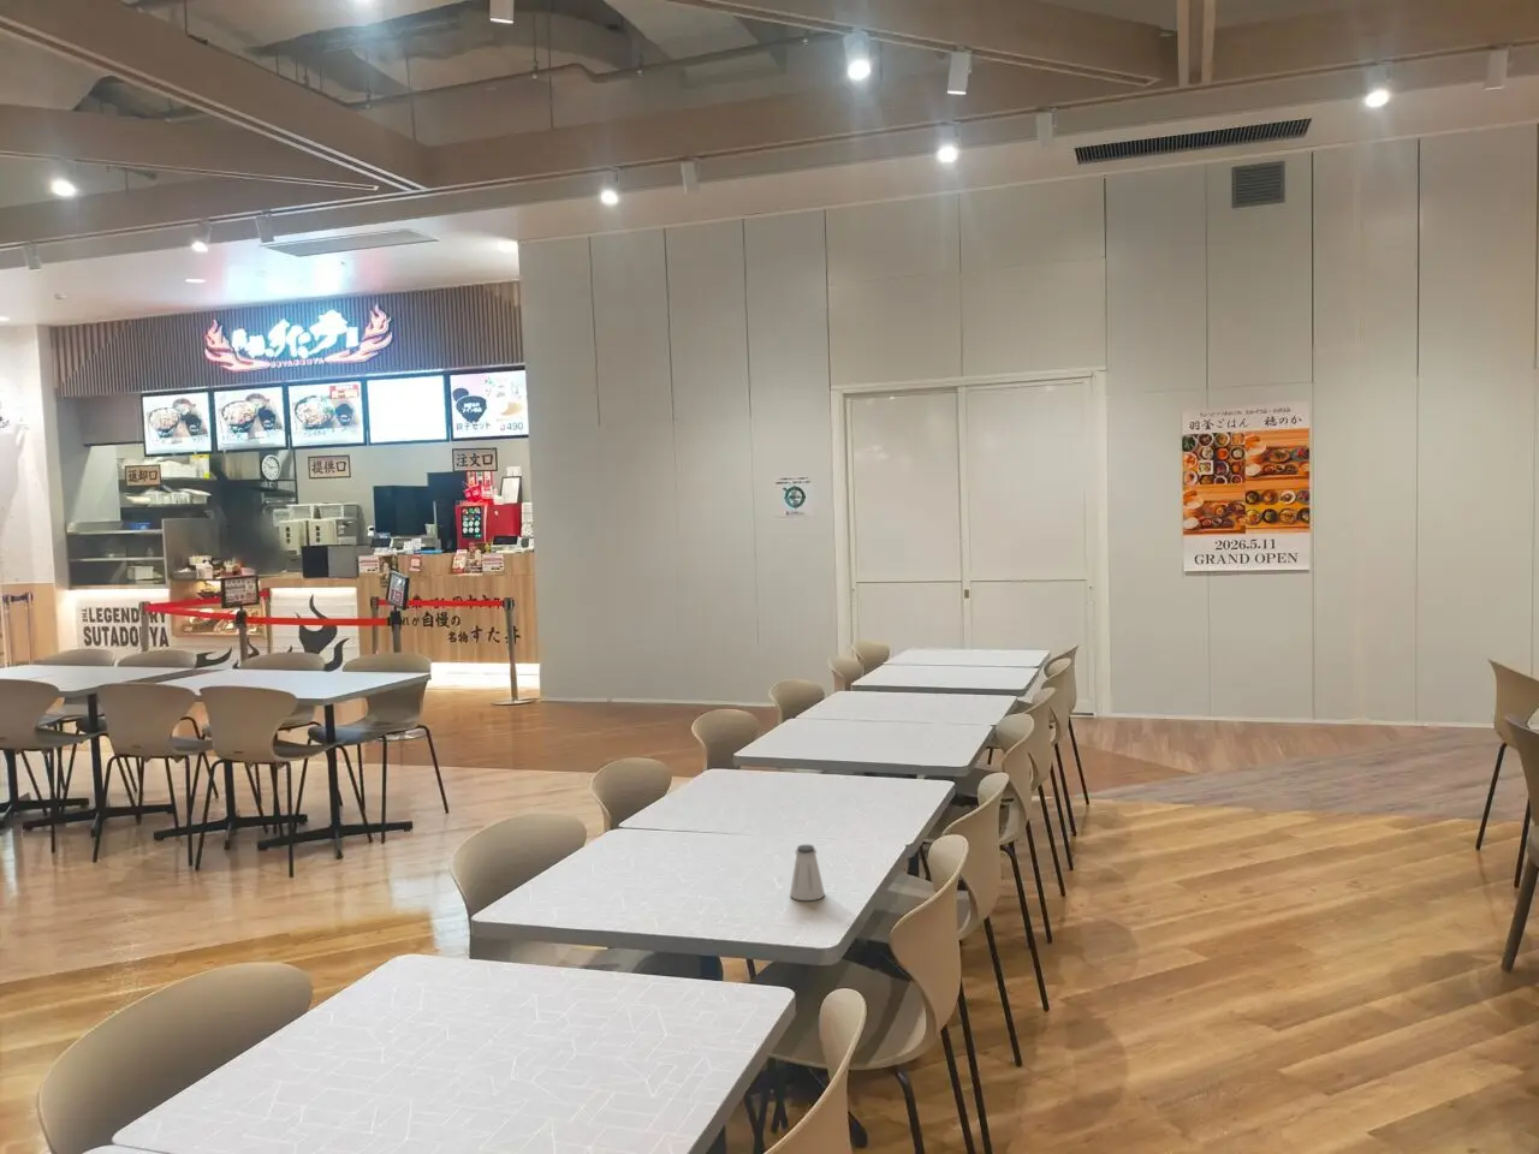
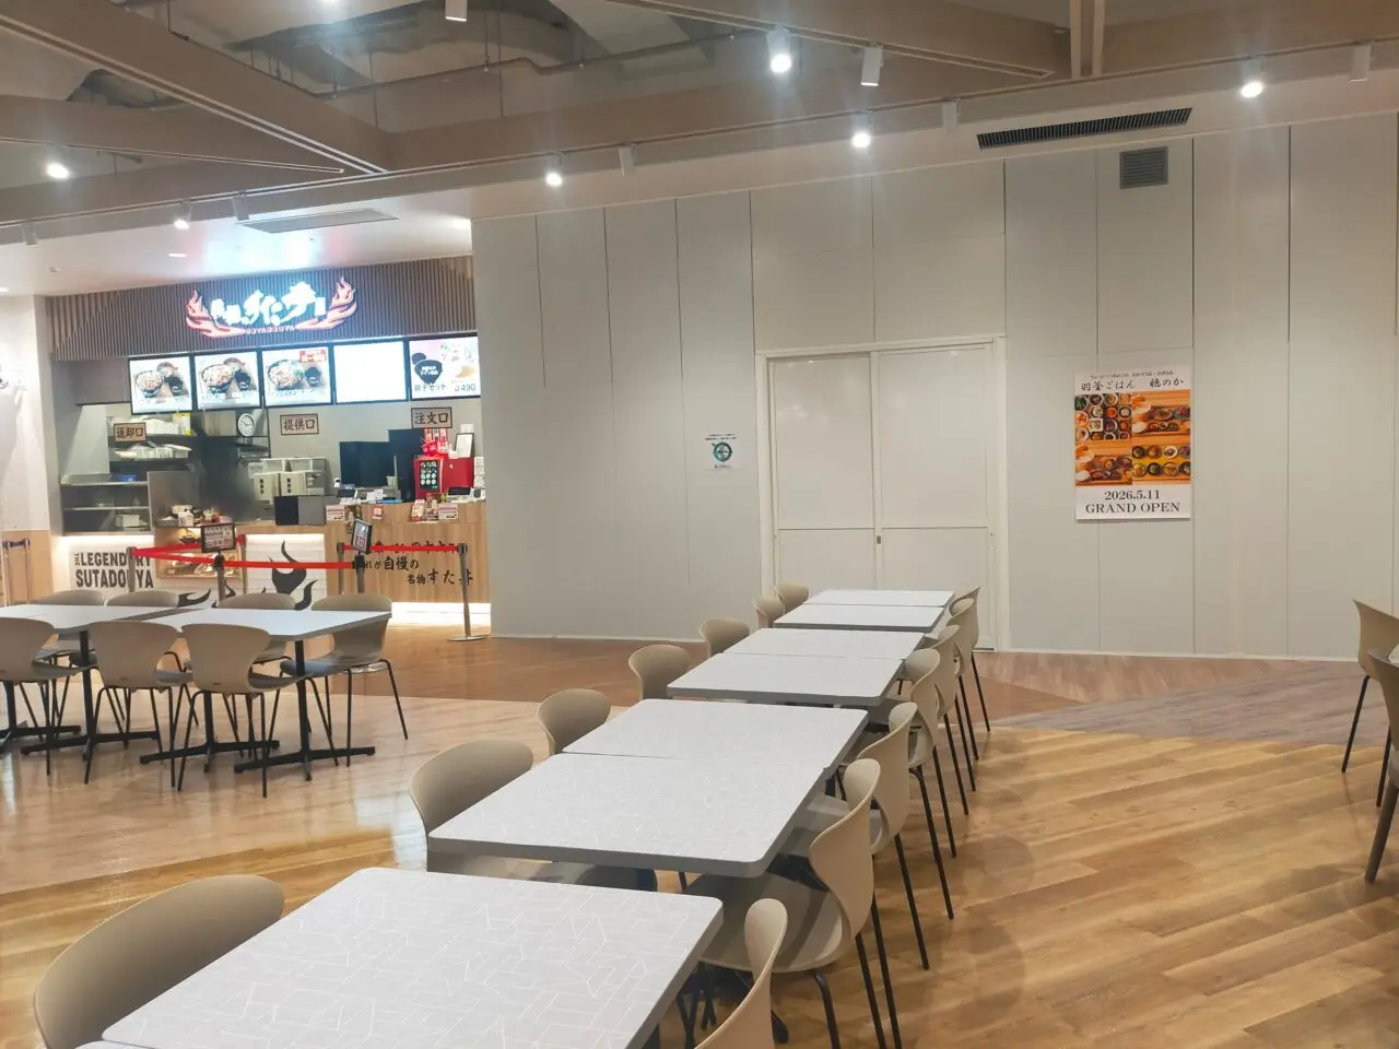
- saltshaker (806, 870)
